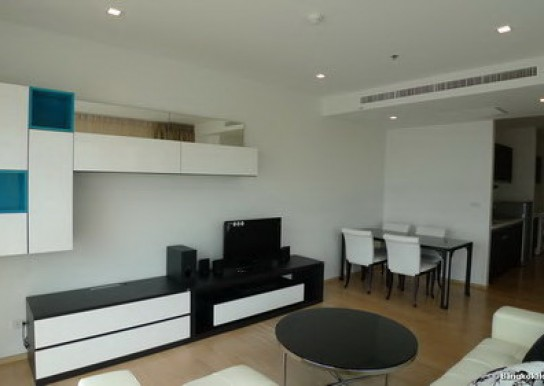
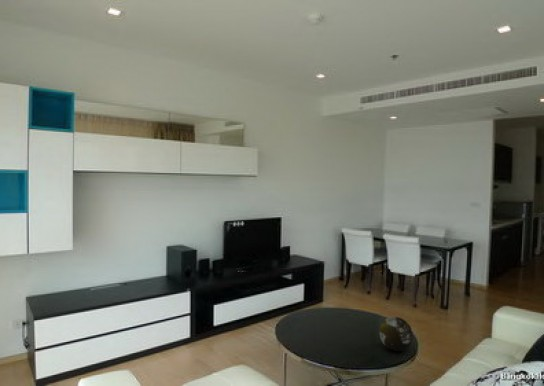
+ decorative orb (396, 333)
